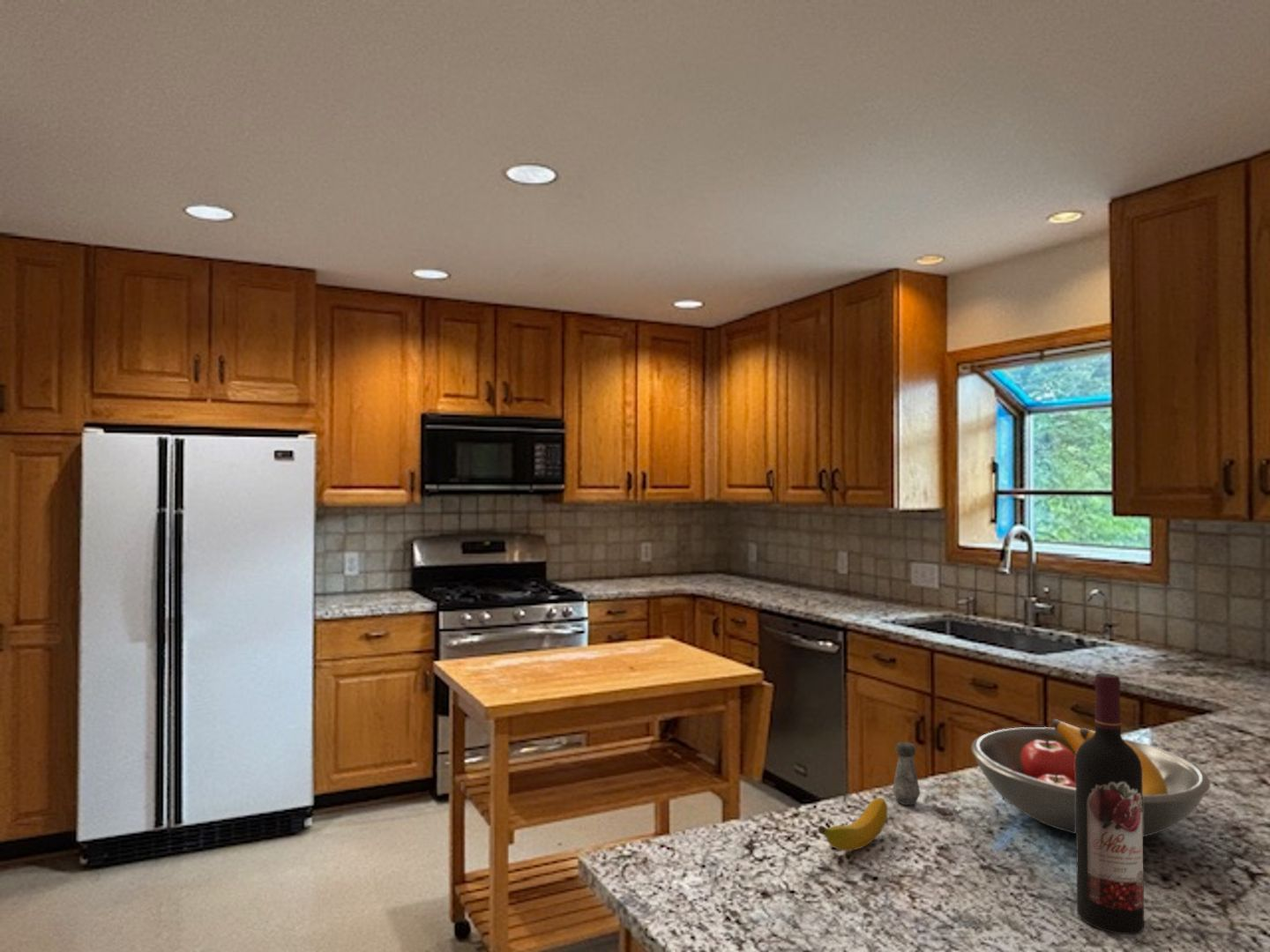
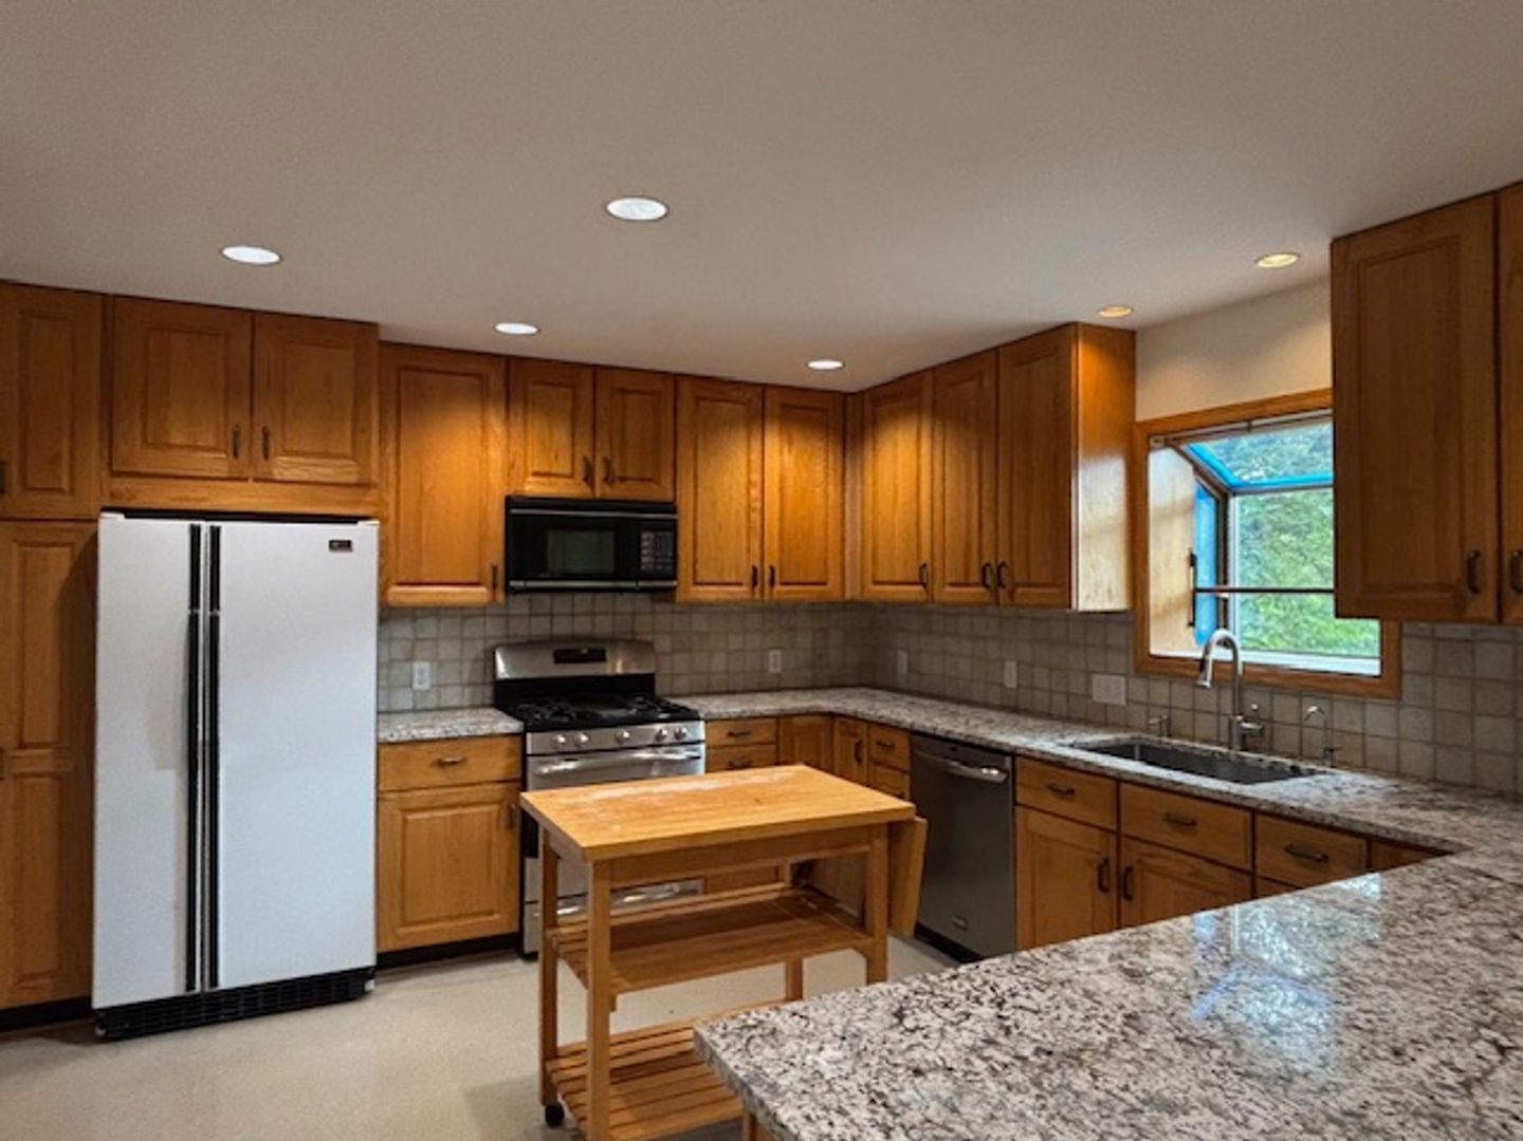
- salt shaker (906, 772)
- wine bottle (1108, 796)
- fruit bowl (1075, 780)
- banana (856, 827)
